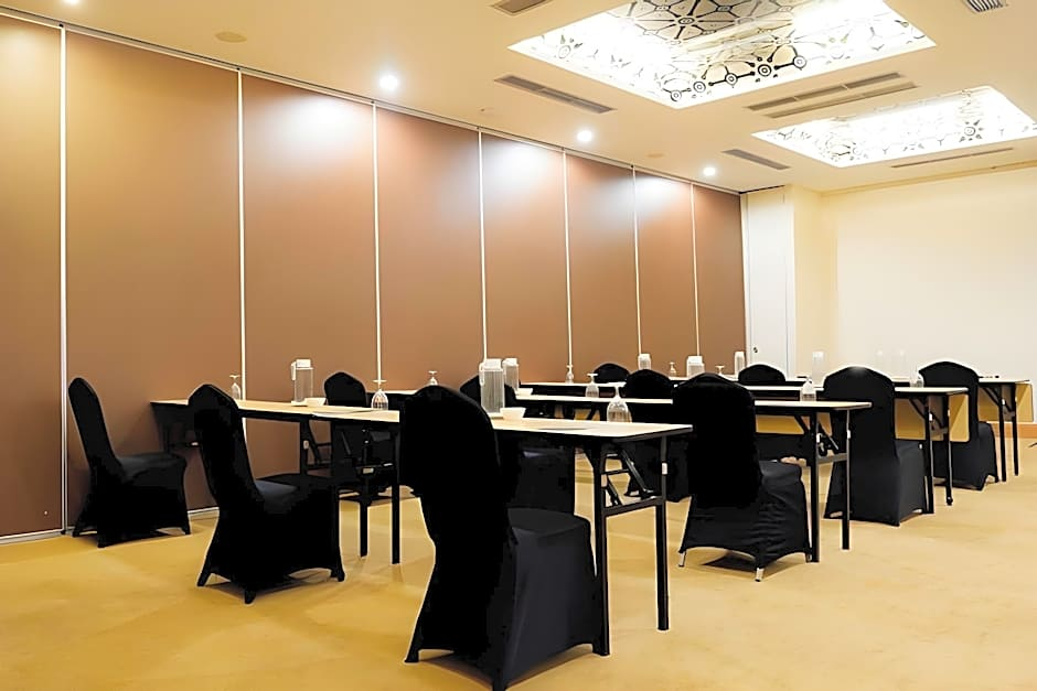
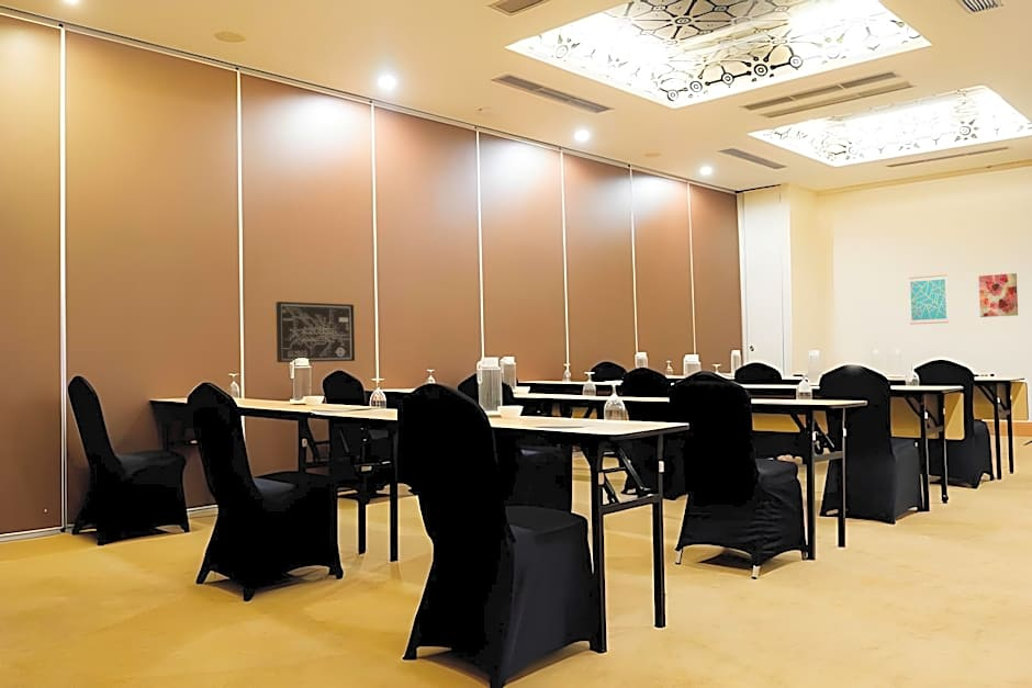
+ wall art (998, 295)
+ wall art (316, 332)
+ wall art (928, 300)
